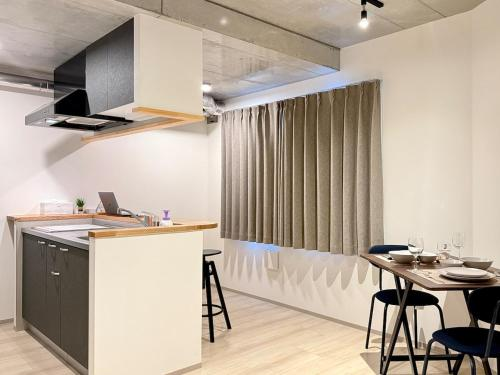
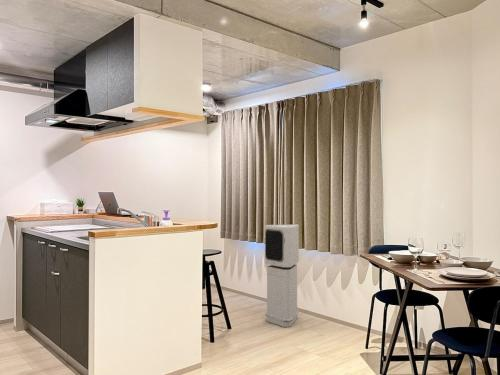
+ air purifier (286, 273)
